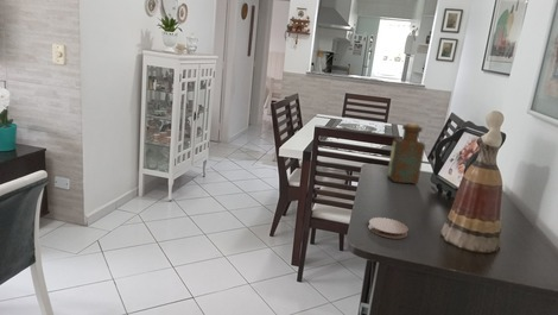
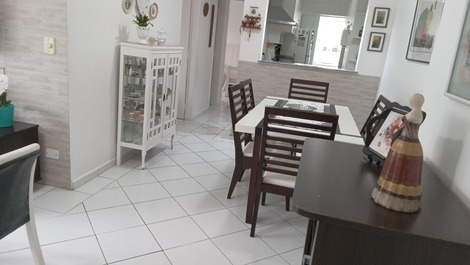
- bottle (406, 152)
- coaster (387, 227)
